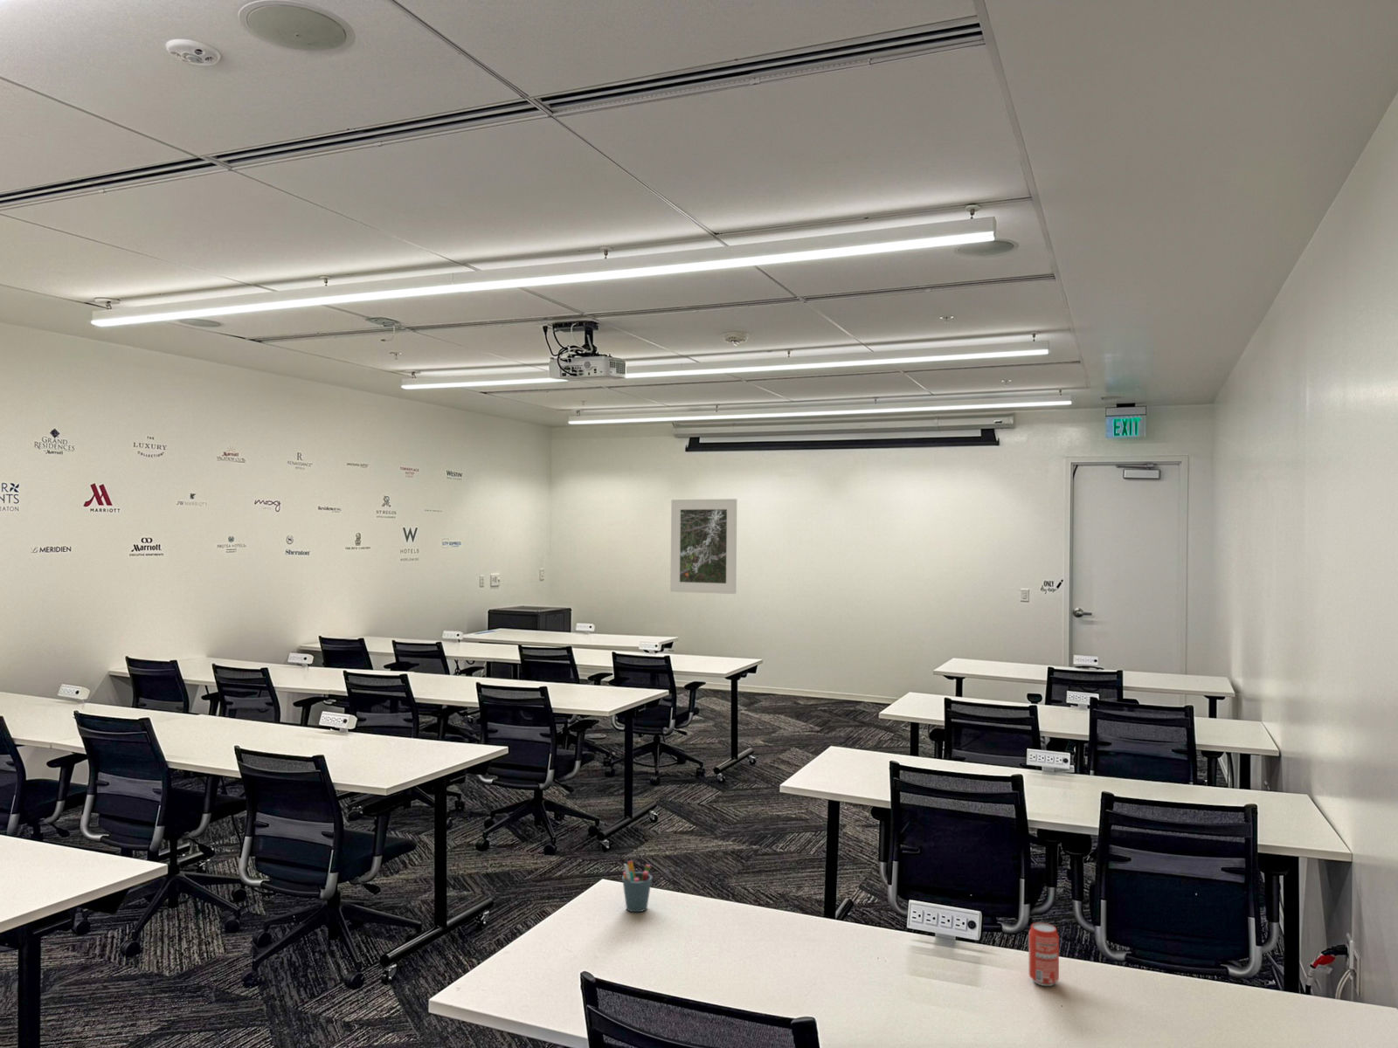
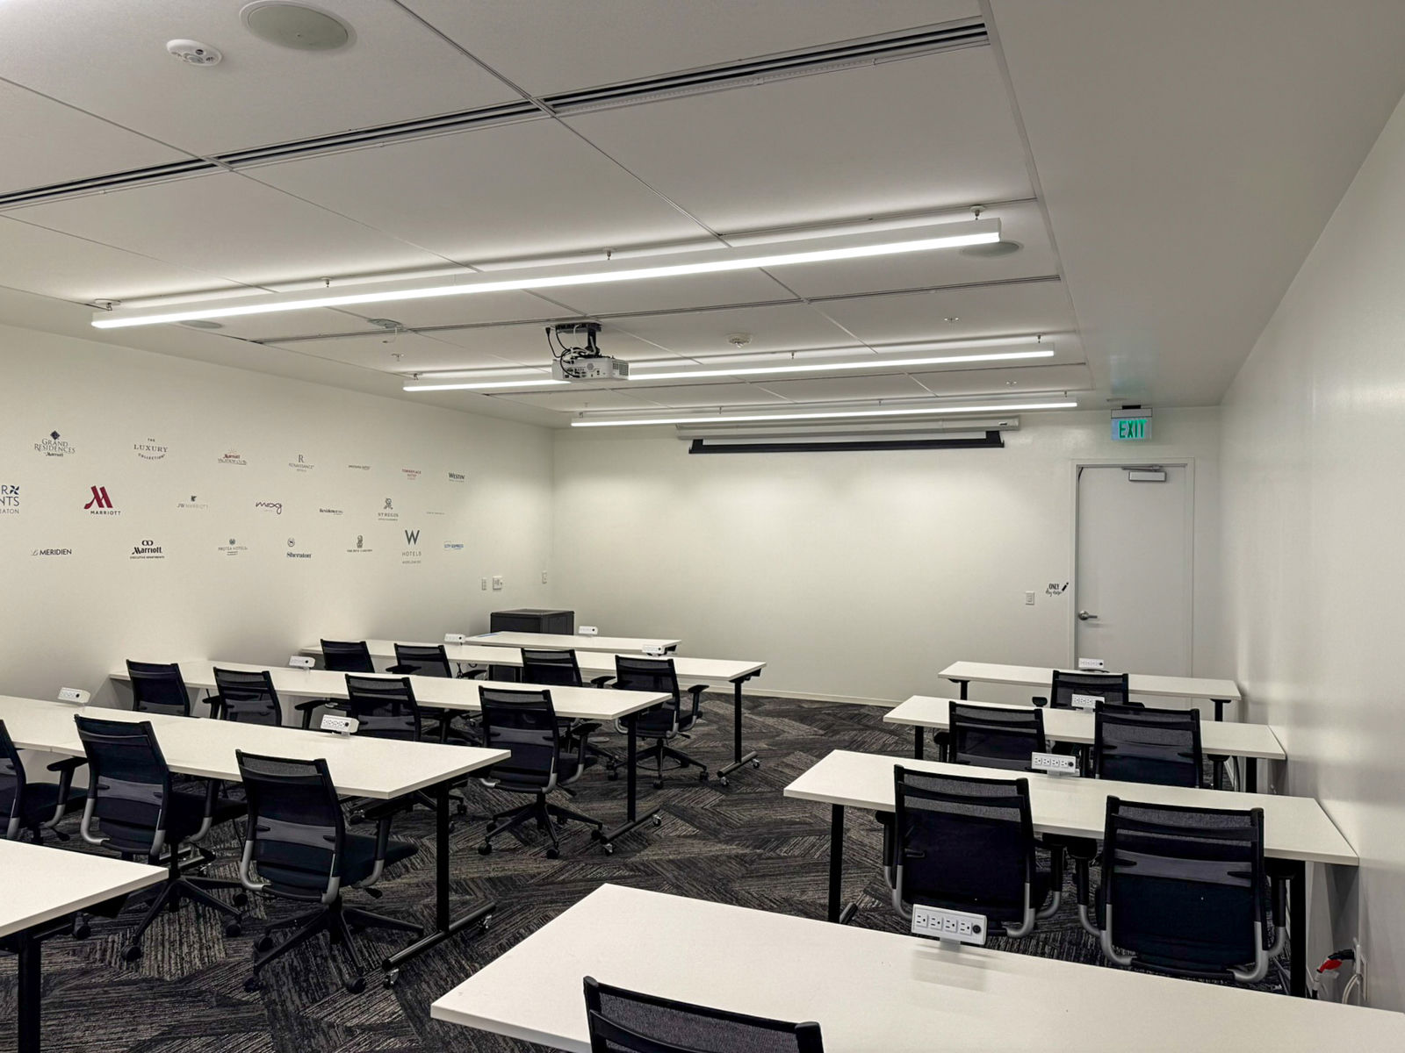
- beverage can (1044, 953)
- pen holder (636, 884)
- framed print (702, 546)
